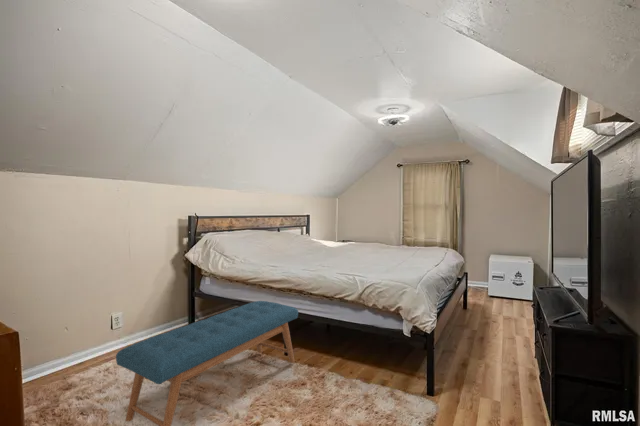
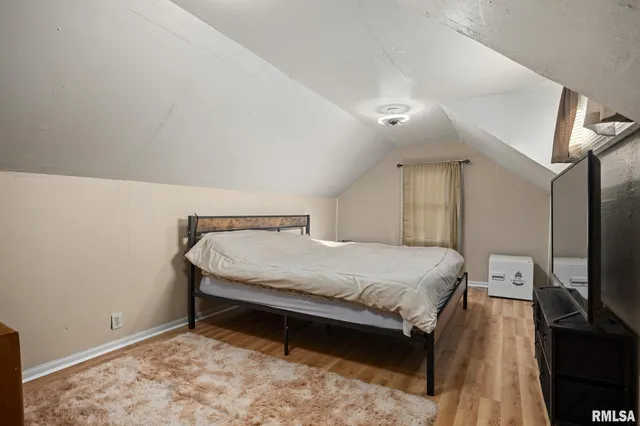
- bench (222, 354)
